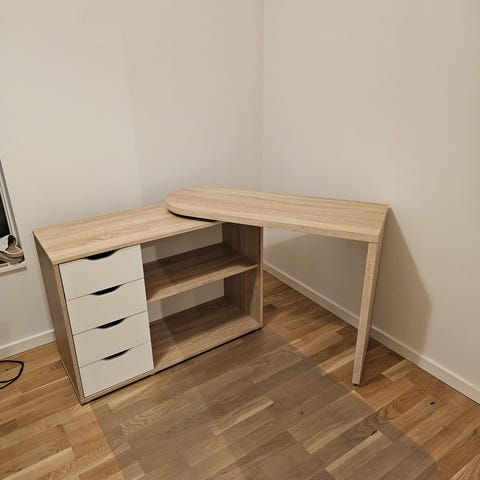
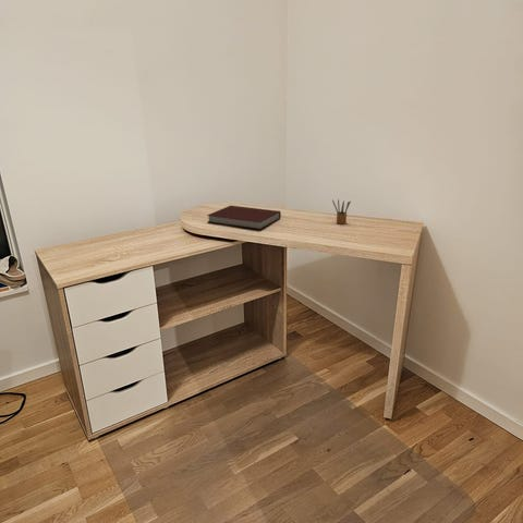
+ notebook (244, 216)
+ pencil box (341, 210)
